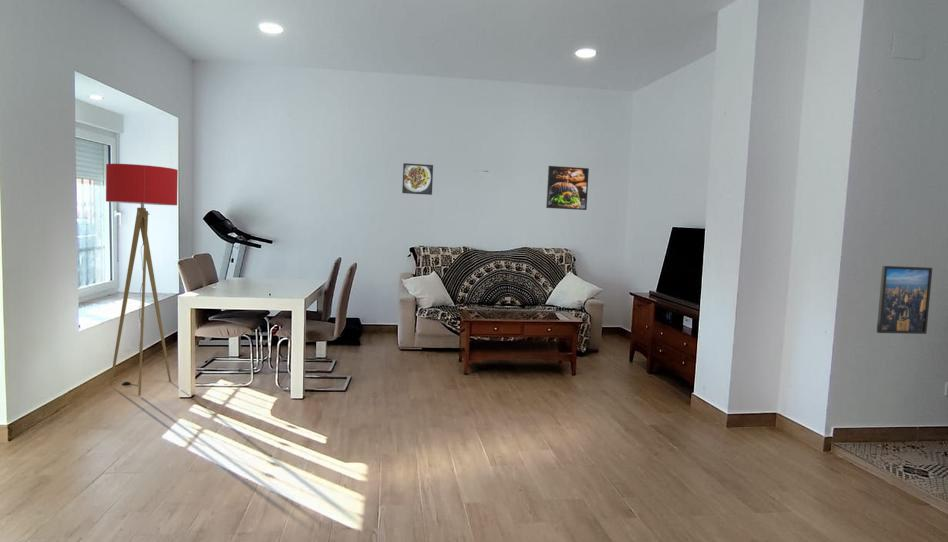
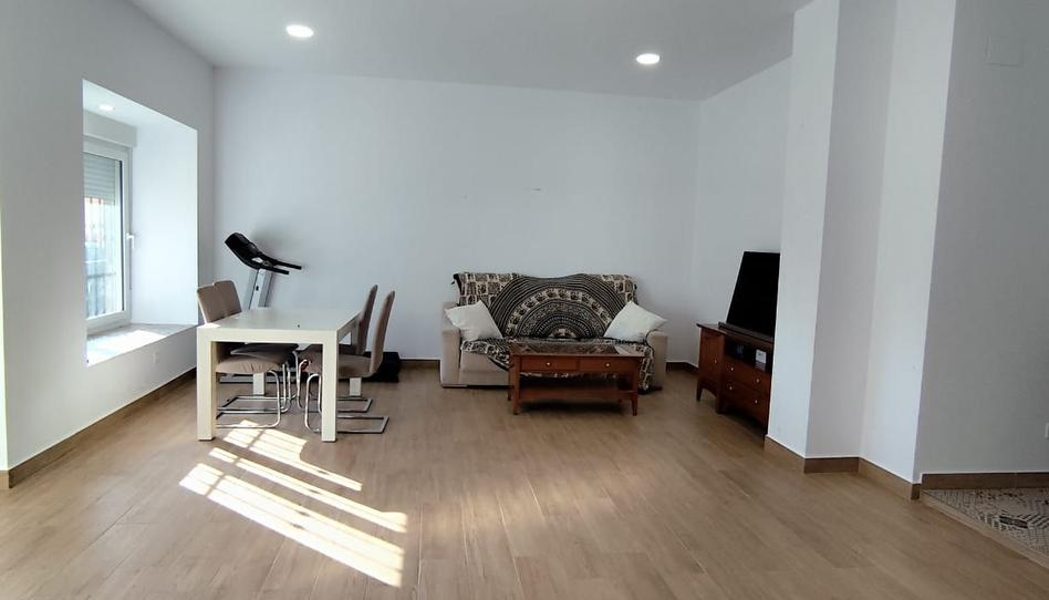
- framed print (417, 179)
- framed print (904, 300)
- floor lamp (143, 278)
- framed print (567, 188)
